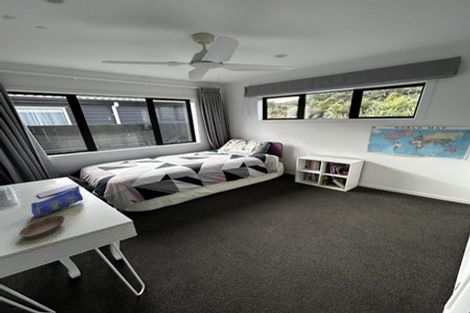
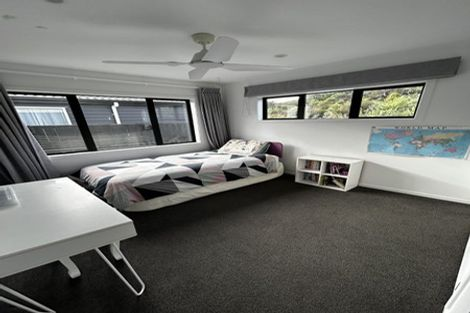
- pencil case (58, 201)
- saucer (44, 227)
- notebook (59, 190)
